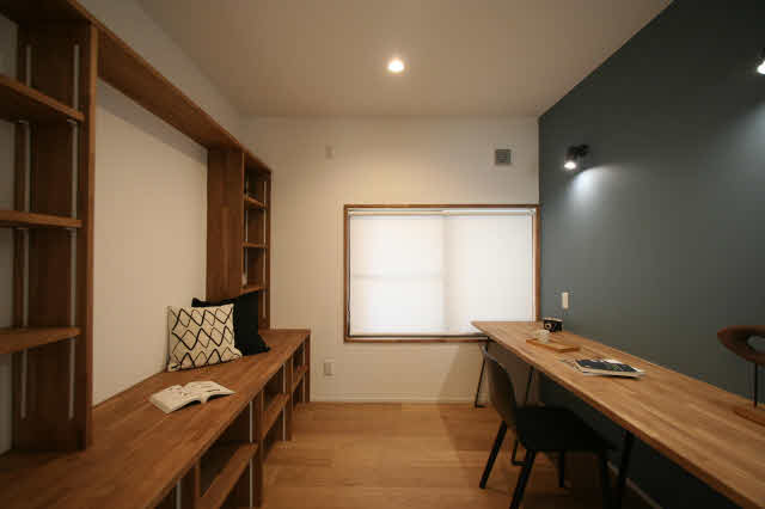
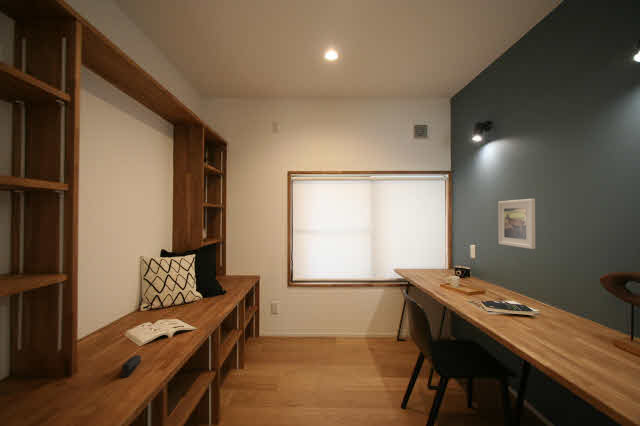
+ stapler (131, 363)
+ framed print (515, 223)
